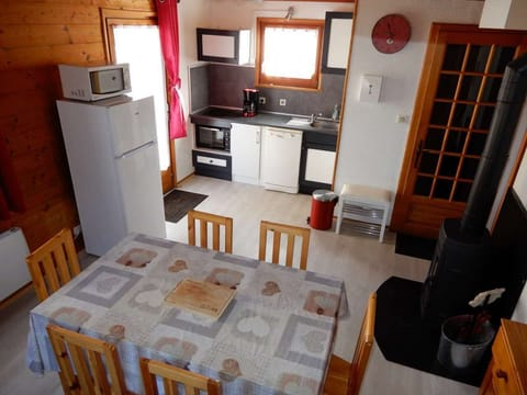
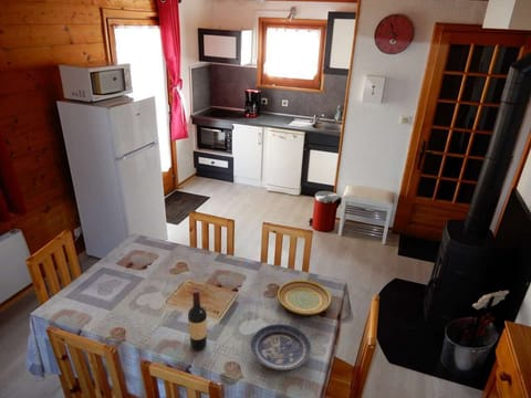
+ plate (280, 348)
+ plate (303, 297)
+ wine bottle (197, 320)
